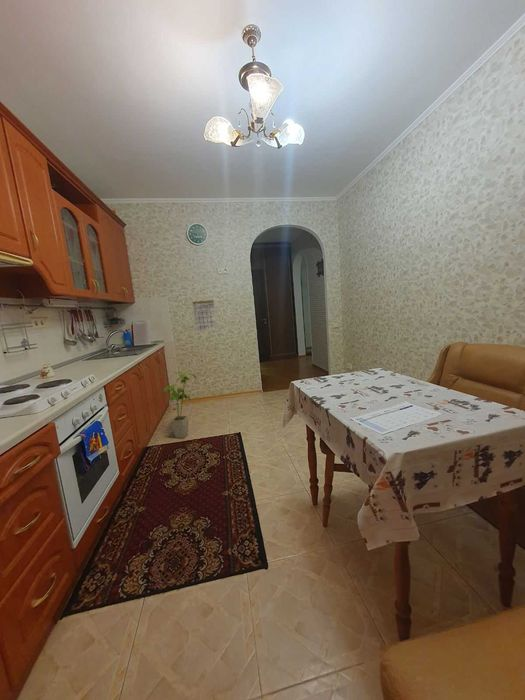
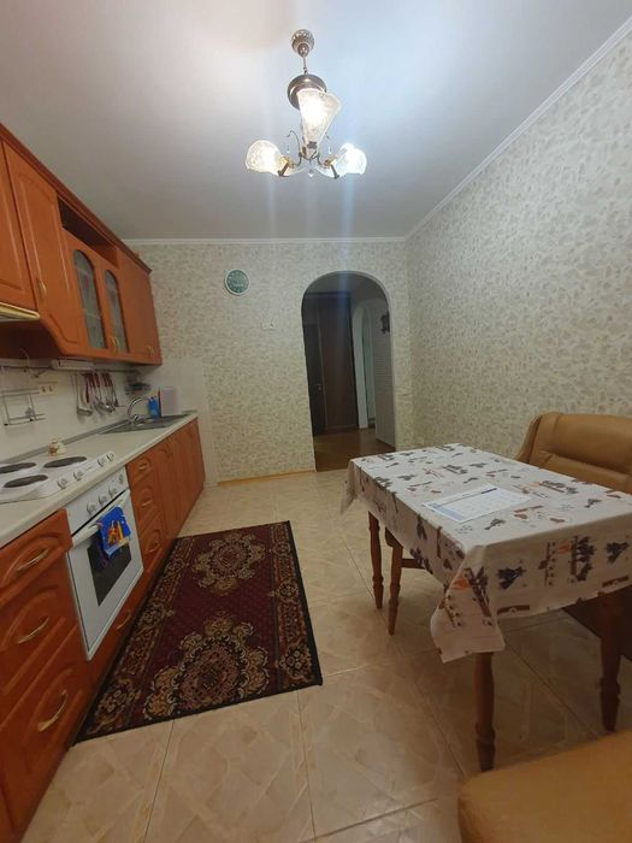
- calendar (204, 312)
- house plant (182, 403)
